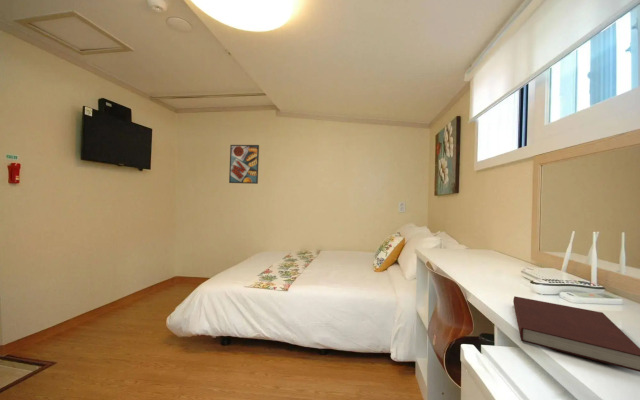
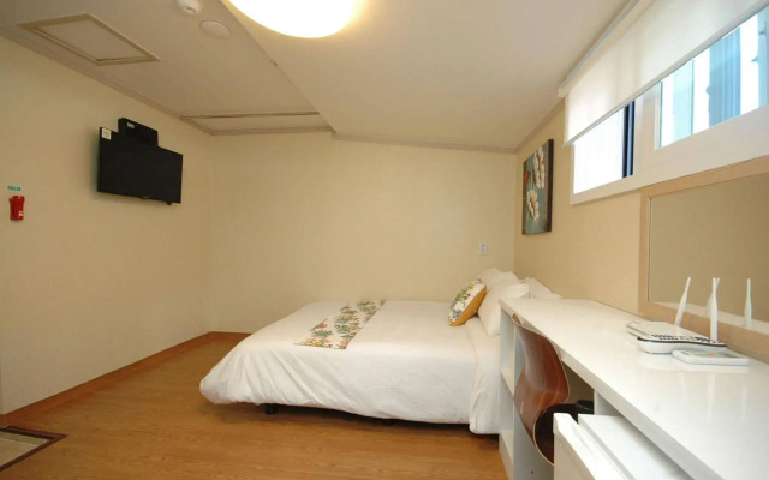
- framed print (244, 164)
- notebook (564, 325)
